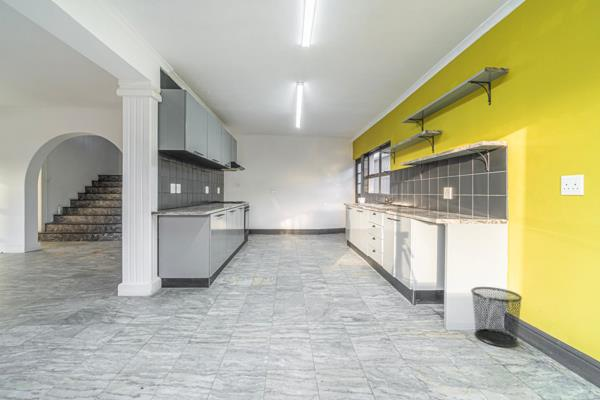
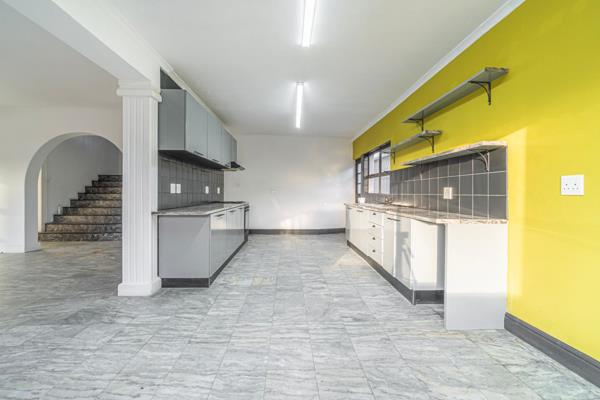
- trash can (495, 316)
